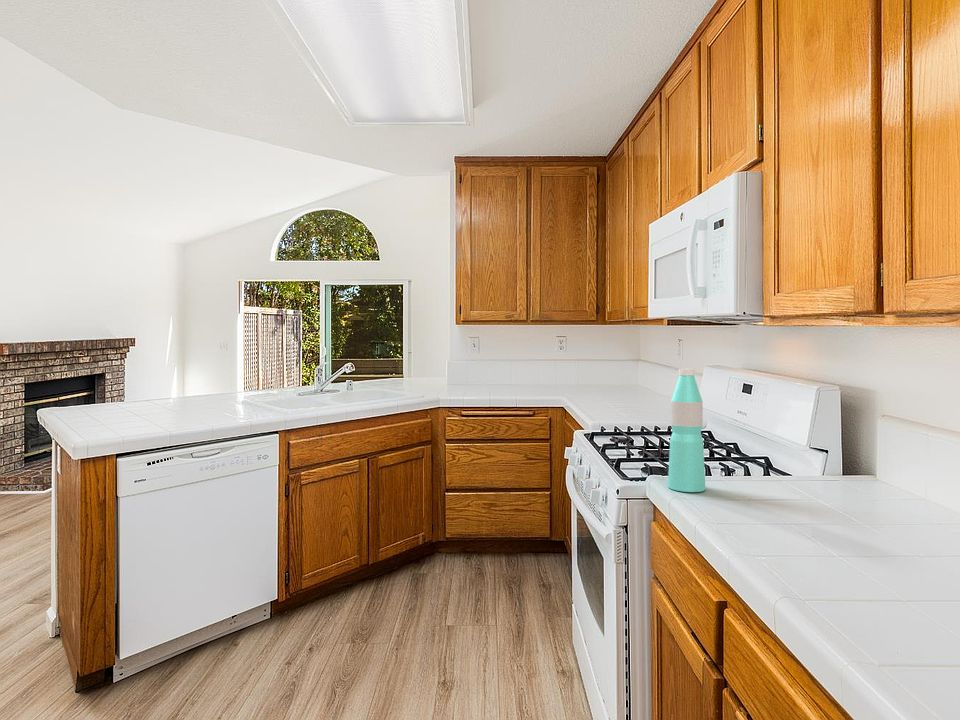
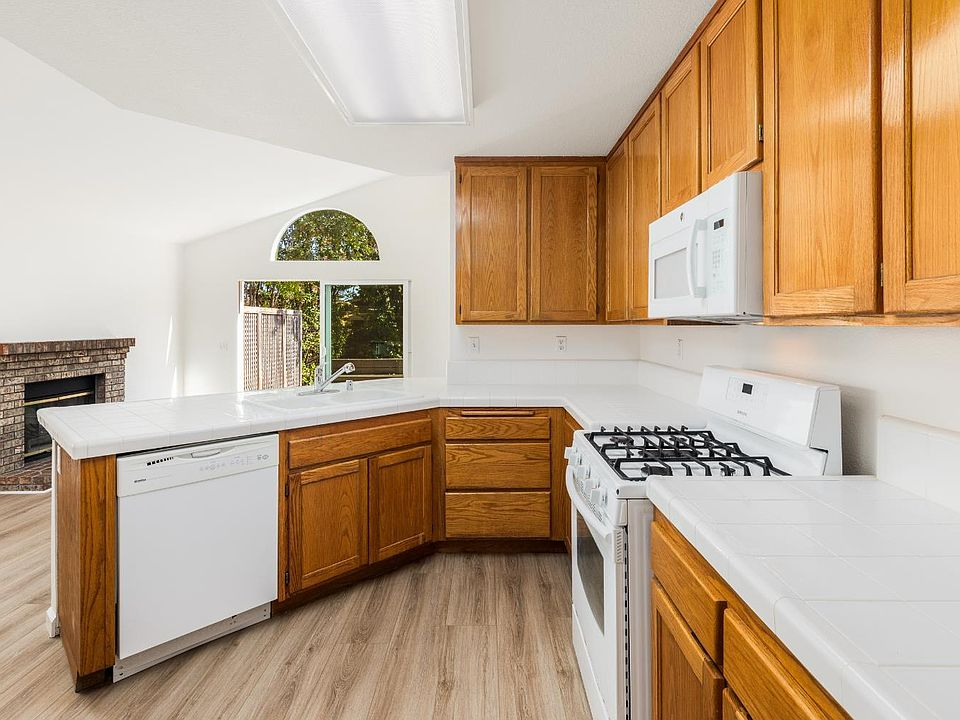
- water bottle (686, 428)
